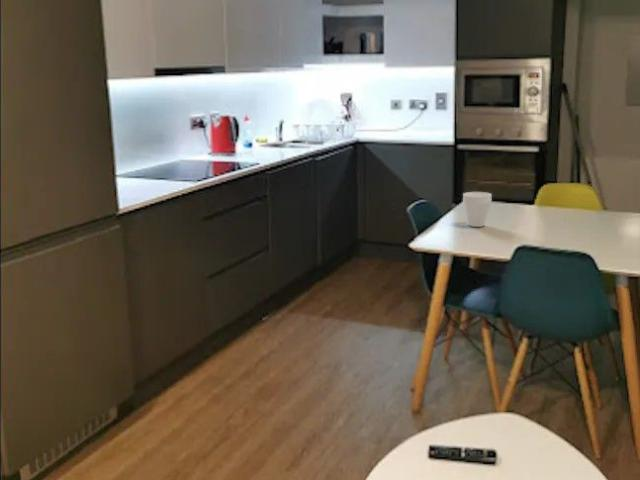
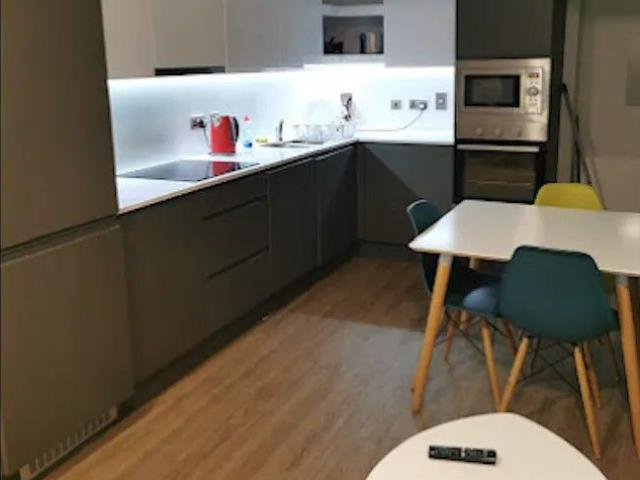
- cup (476, 209)
